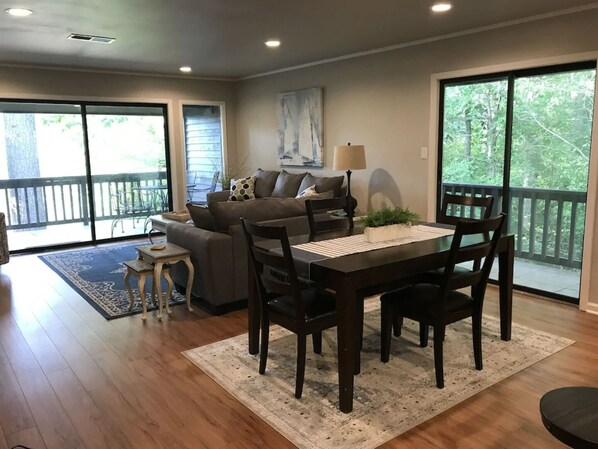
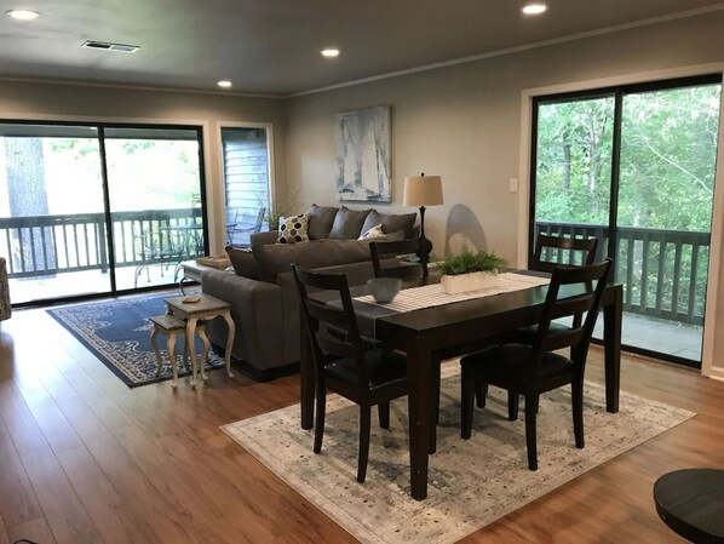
+ bowl (384, 290)
